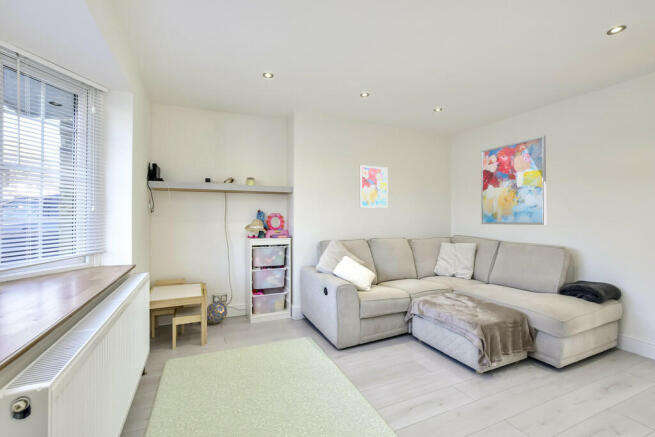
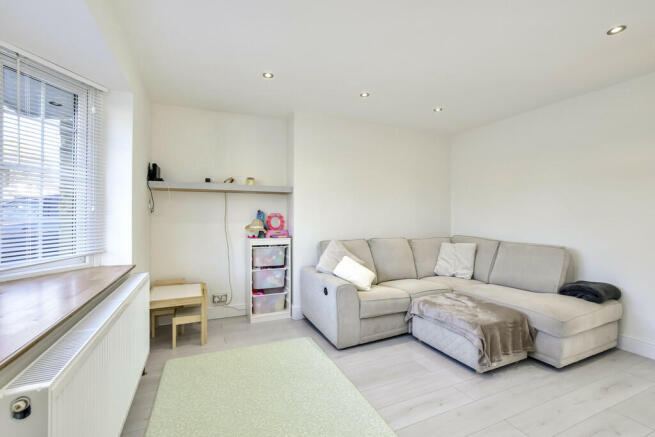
- wall art (510, 184)
- wall art (374, 187)
- ball (216, 312)
